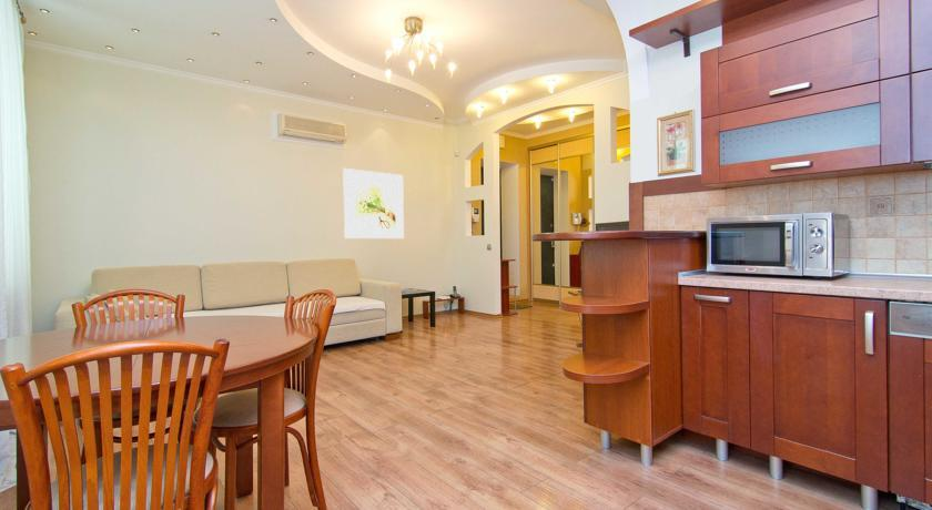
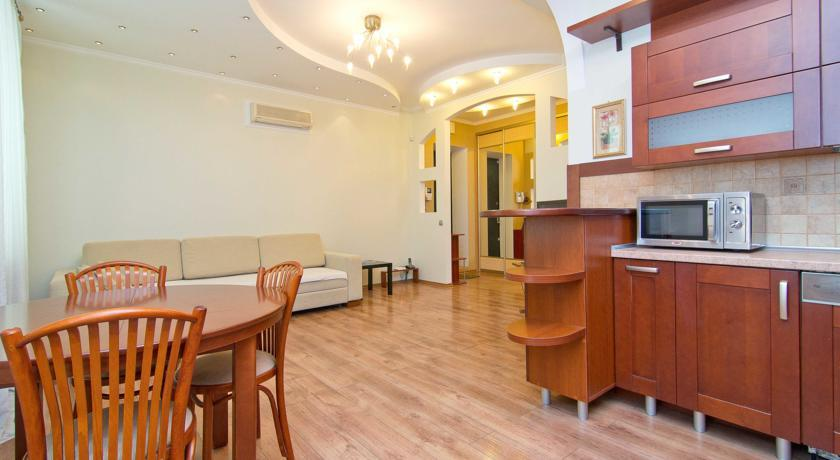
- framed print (375, 205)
